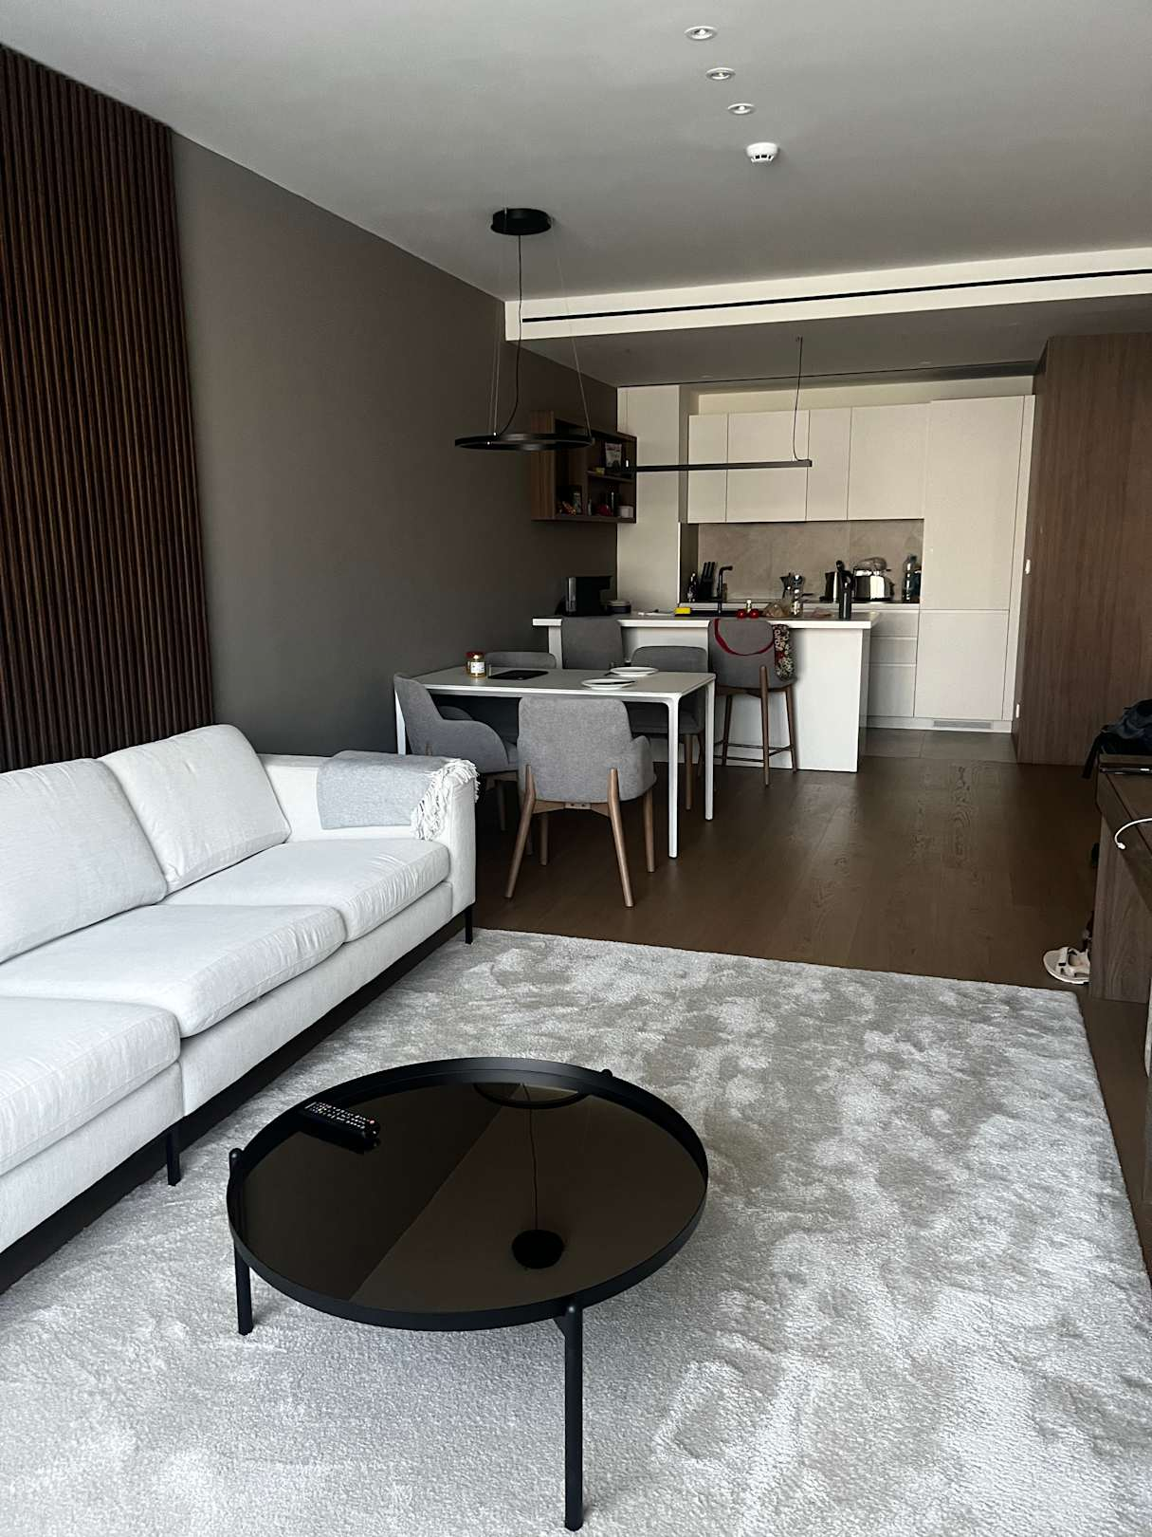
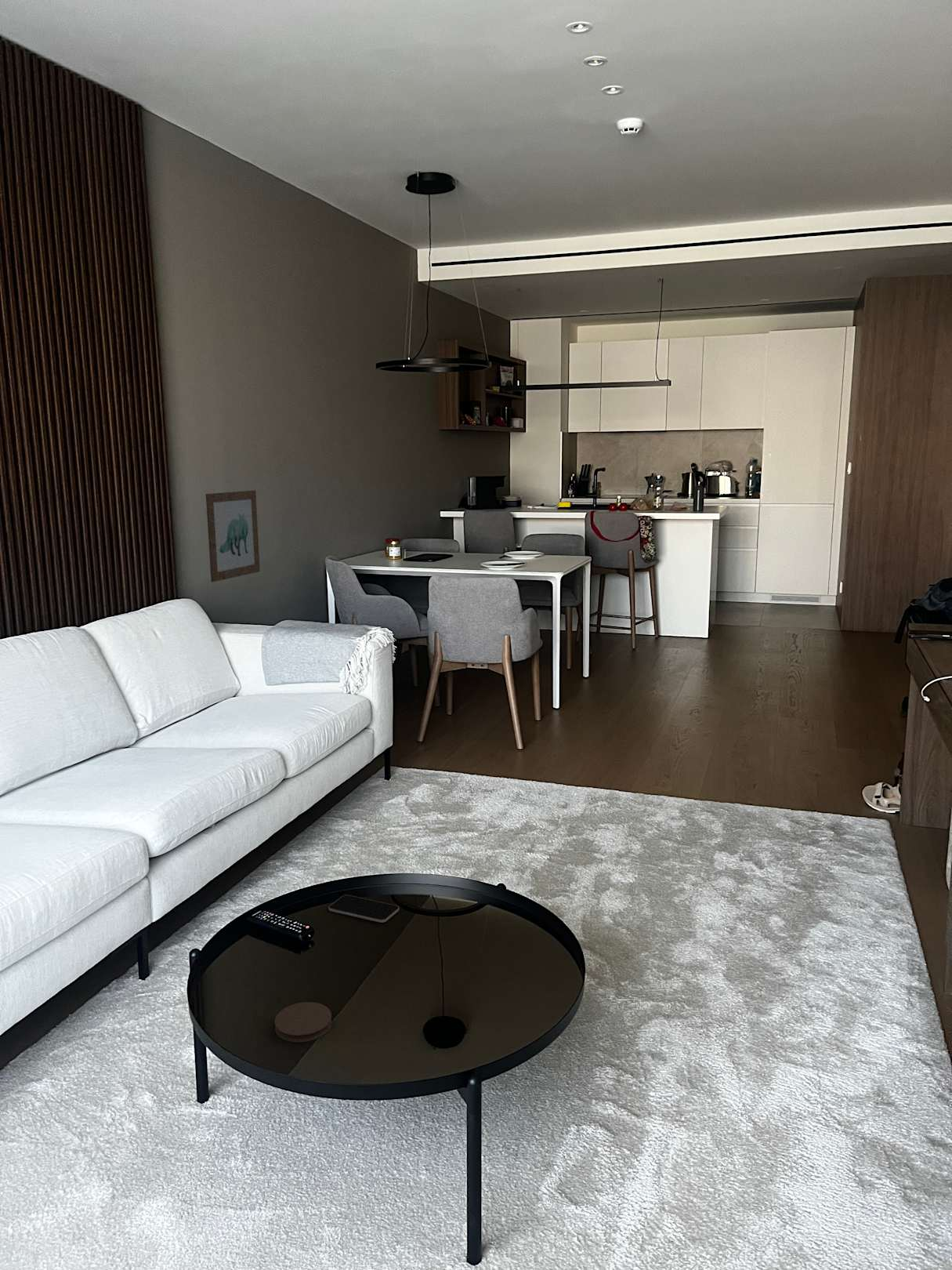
+ coaster (303, 1021)
+ smartphone (364, 908)
+ wall art (233, 535)
